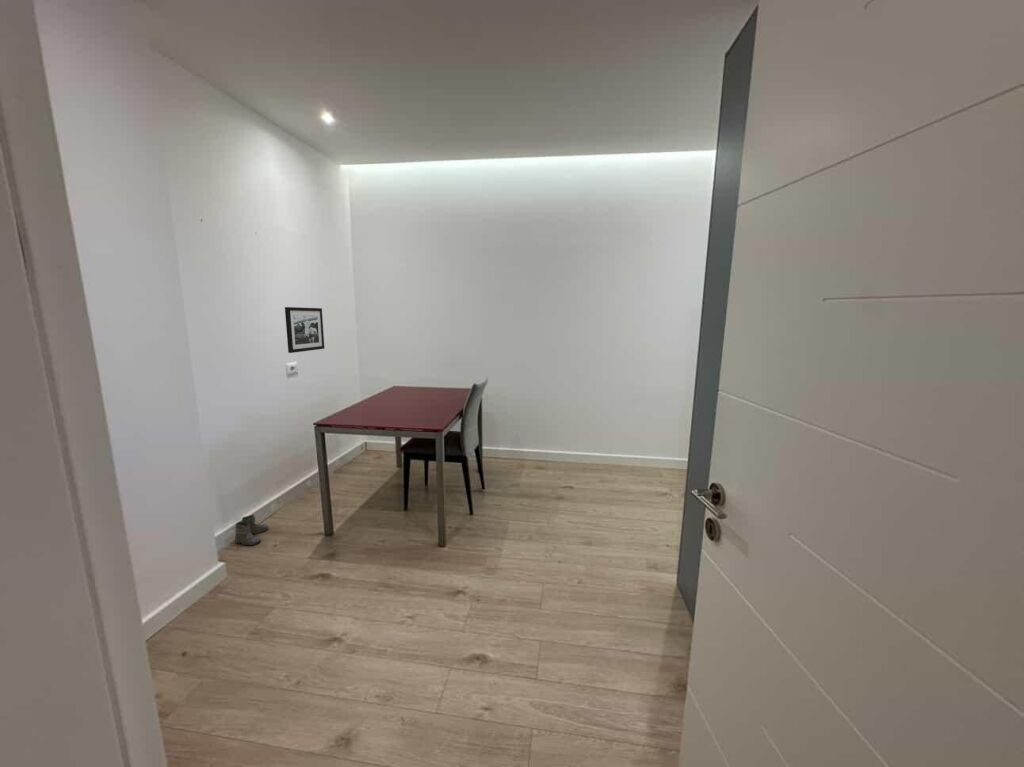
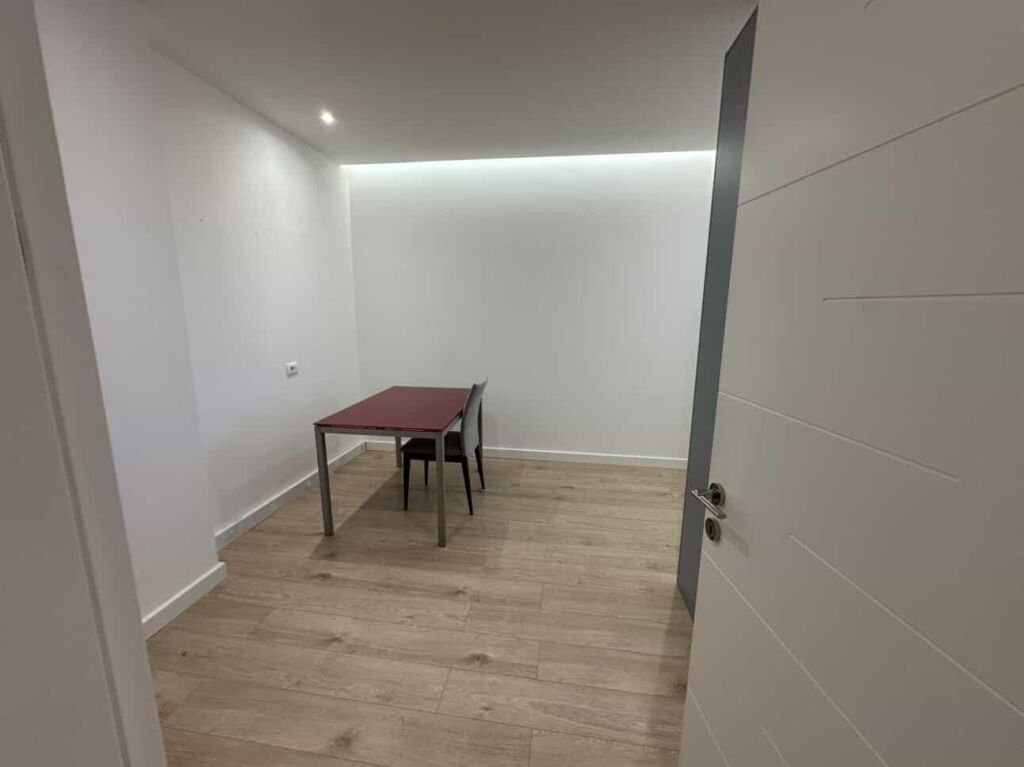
- picture frame (306, 329)
- boots (250, 528)
